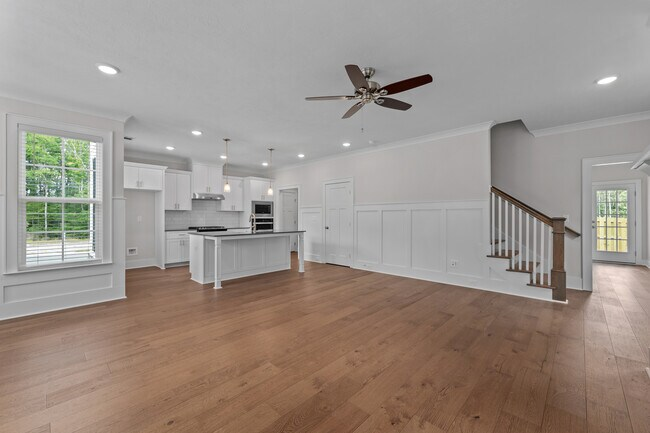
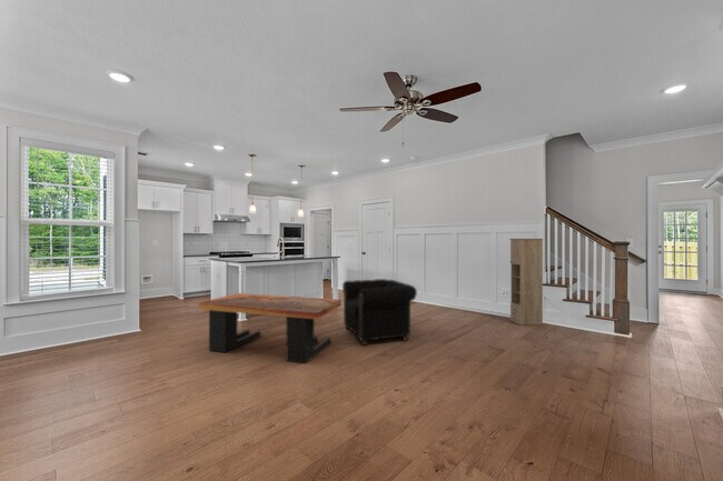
+ coffee table (271, 314)
+ armchair (378, 308)
+ storage cabinet (525, 280)
